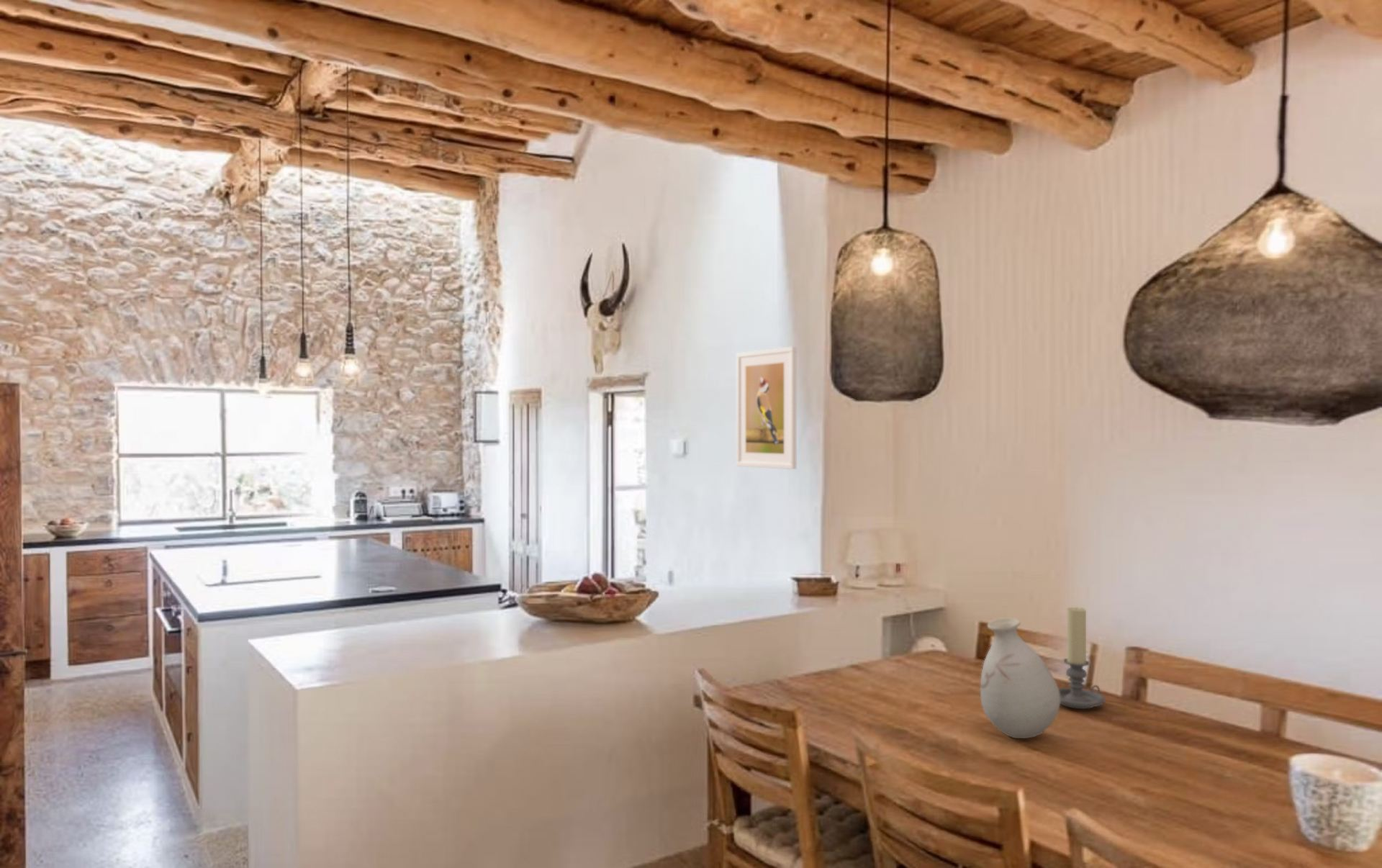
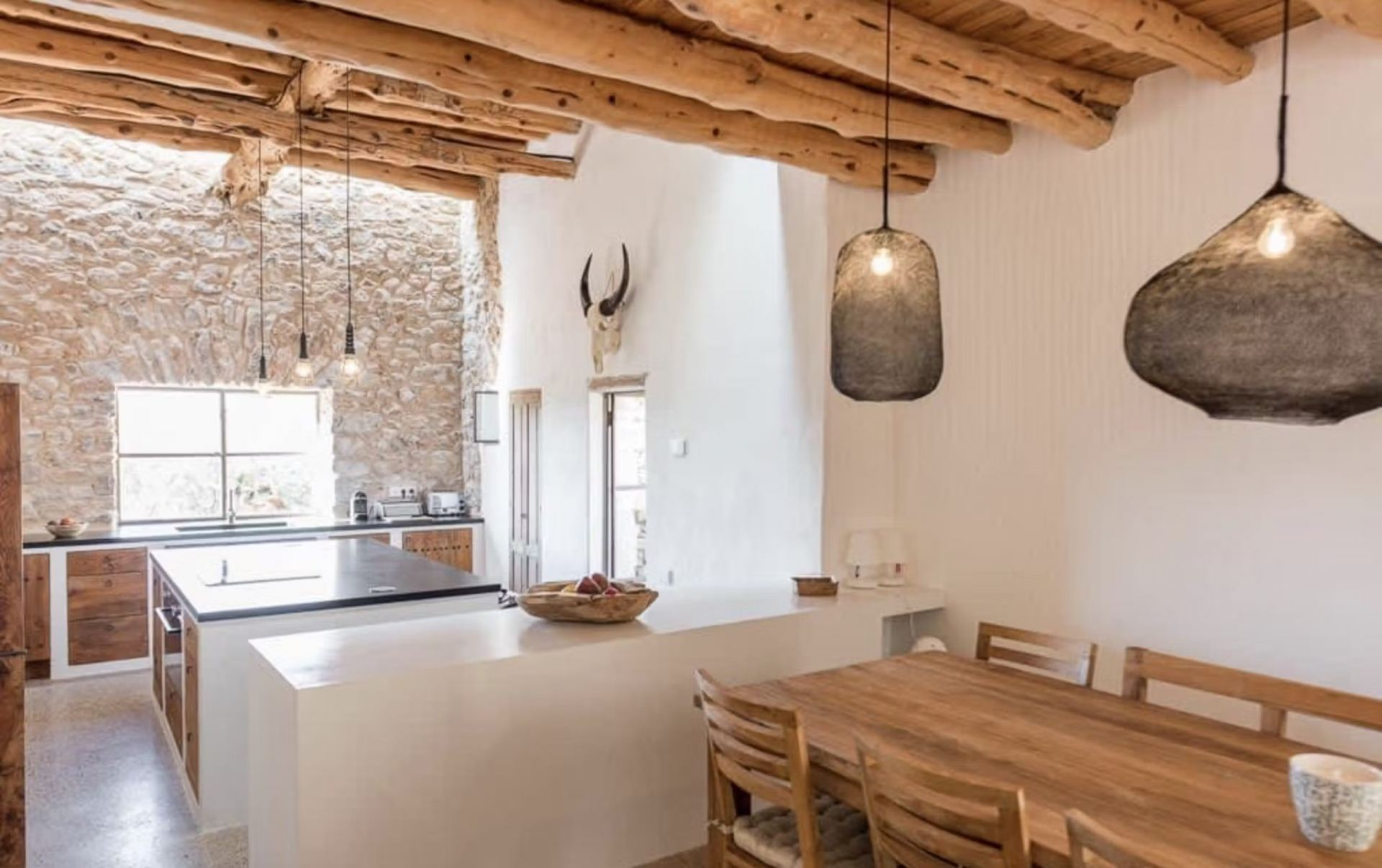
- vase (1019, 677)
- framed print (764, 408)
- candle holder (1080, 654)
